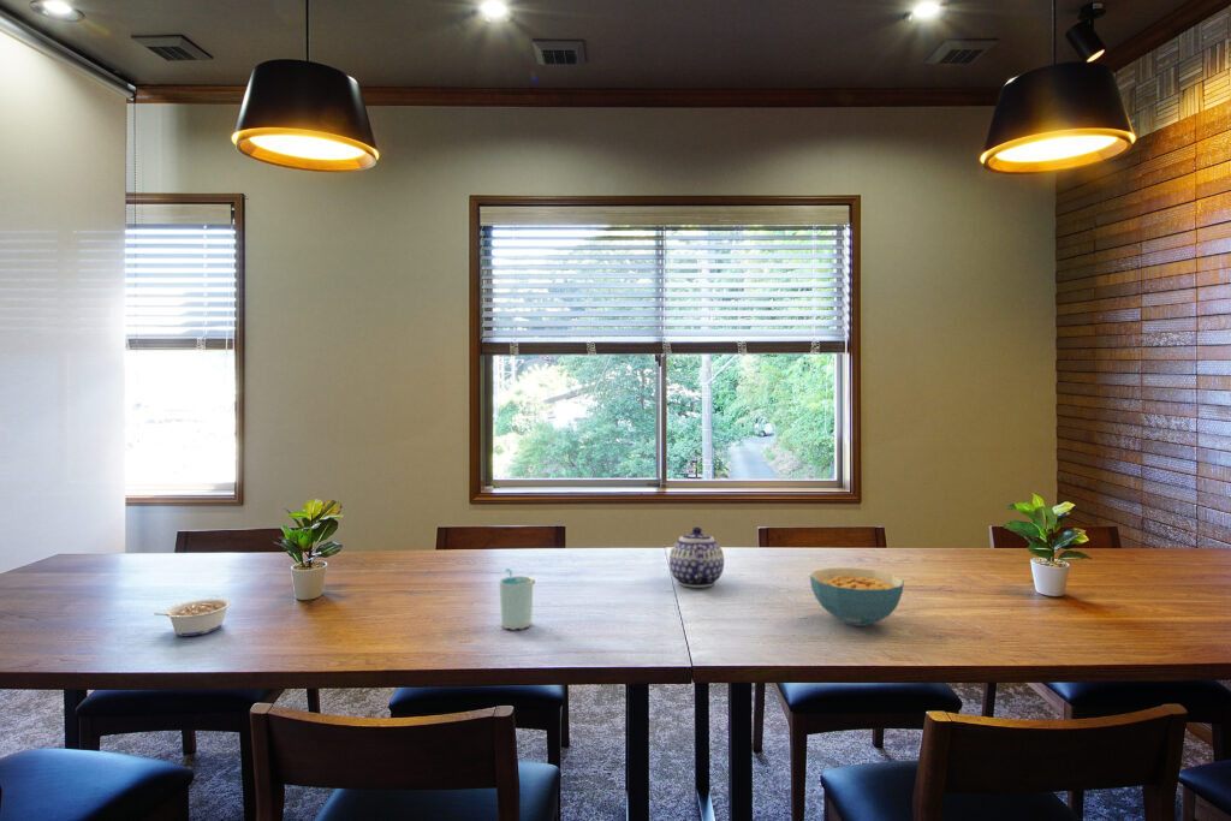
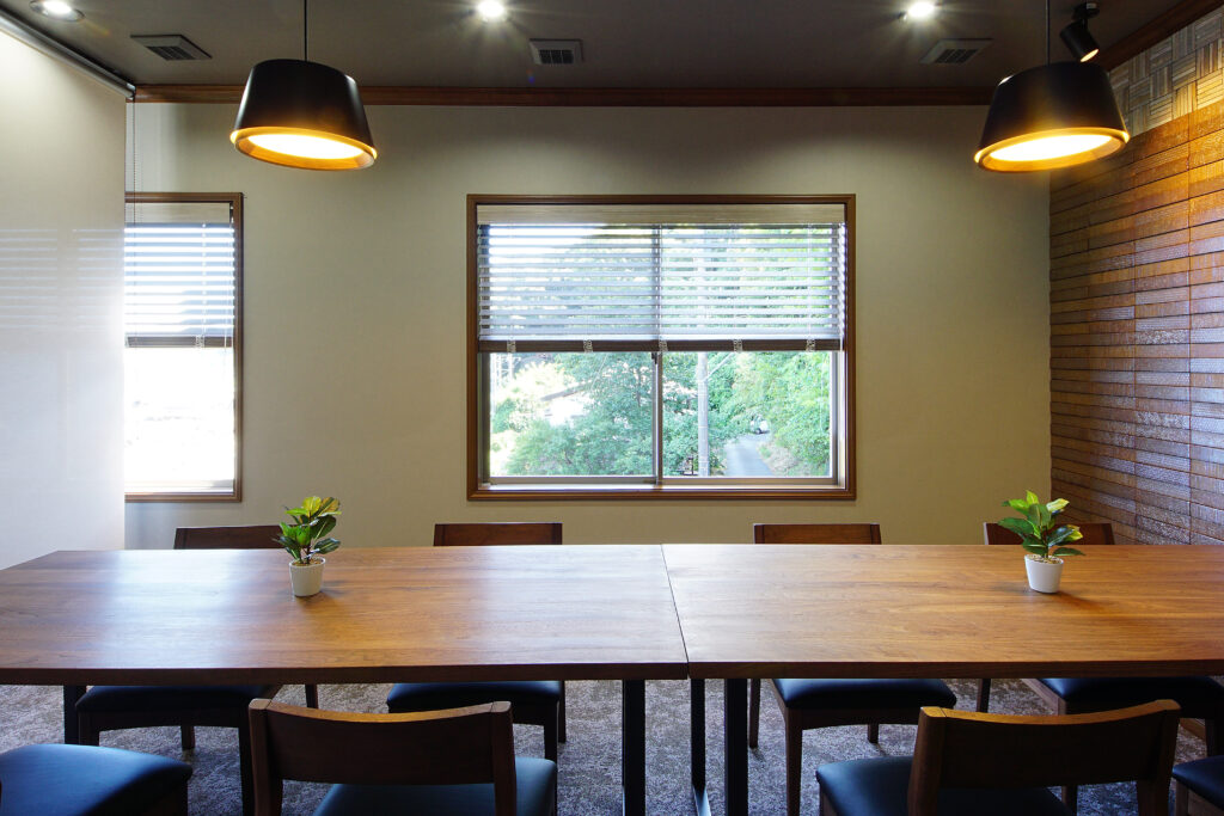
- legume (197, 615)
- cup (517, 597)
- teapot (696, 554)
- cereal bowl (856, 600)
